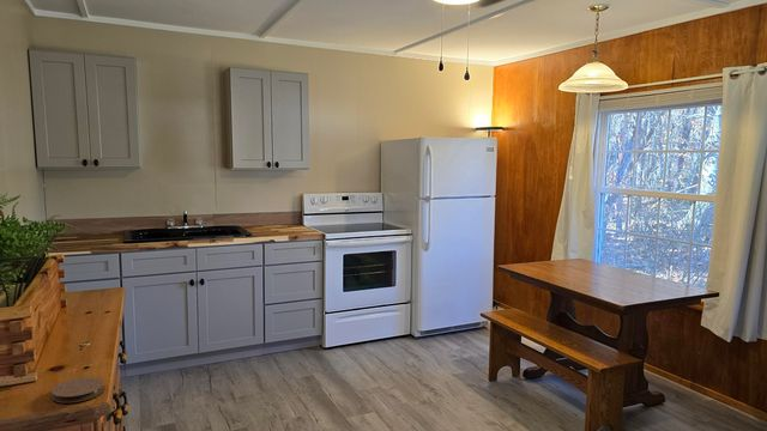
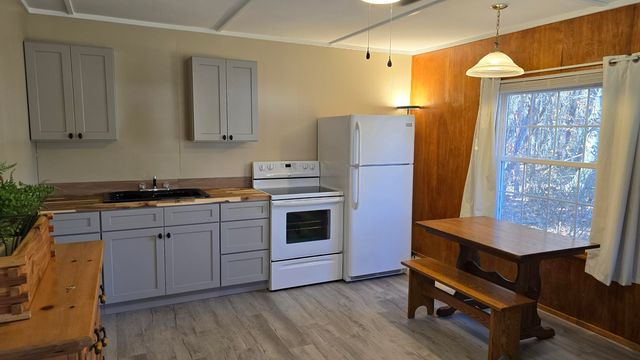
- coaster (78, 389)
